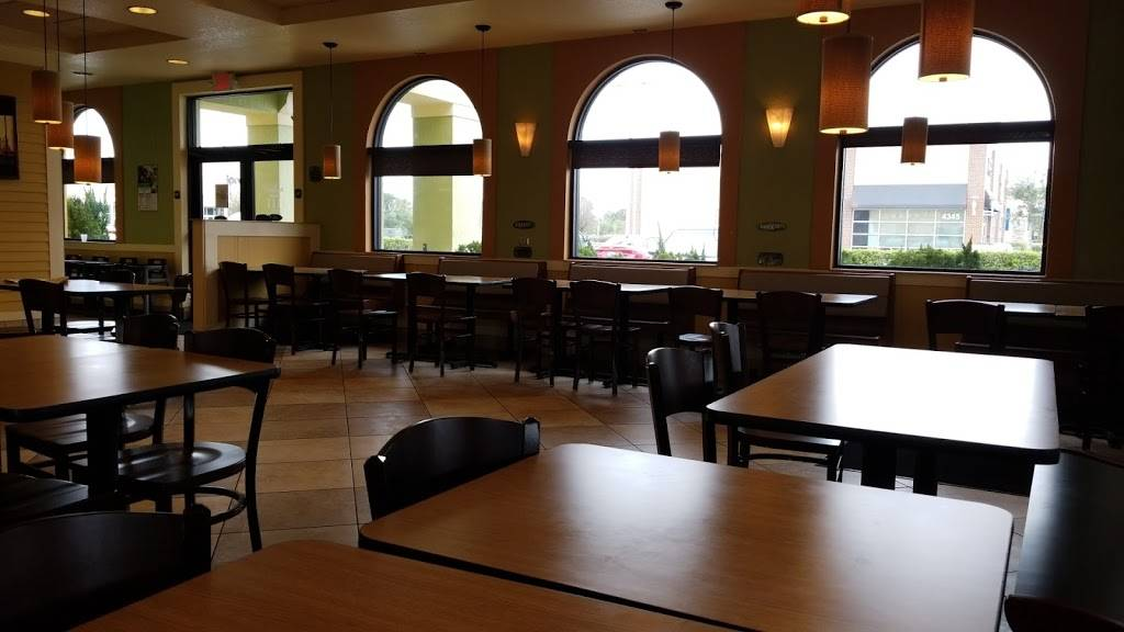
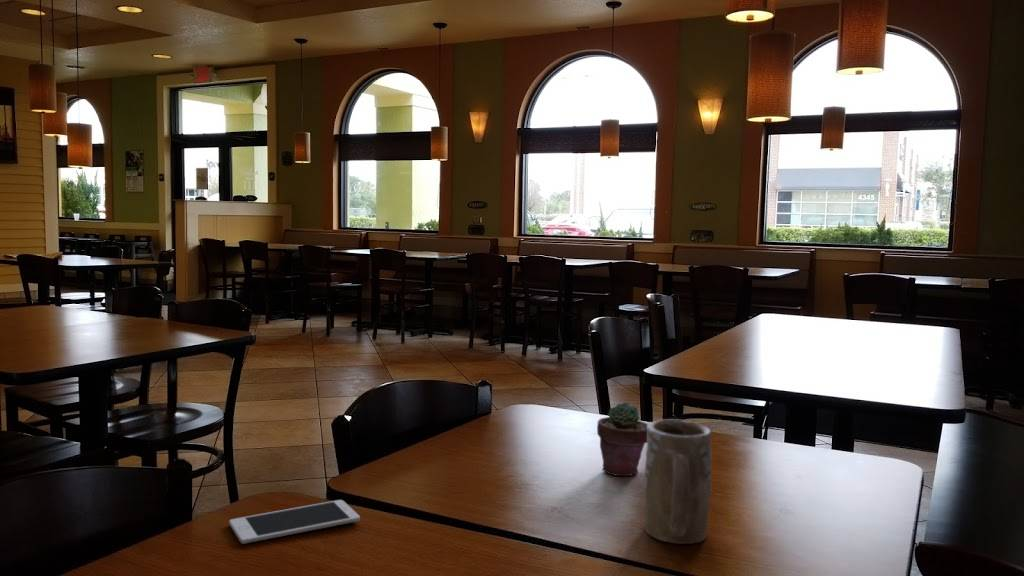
+ cell phone (295, 520)
+ mug (683, 484)
+ potted succulent (622, 437)
